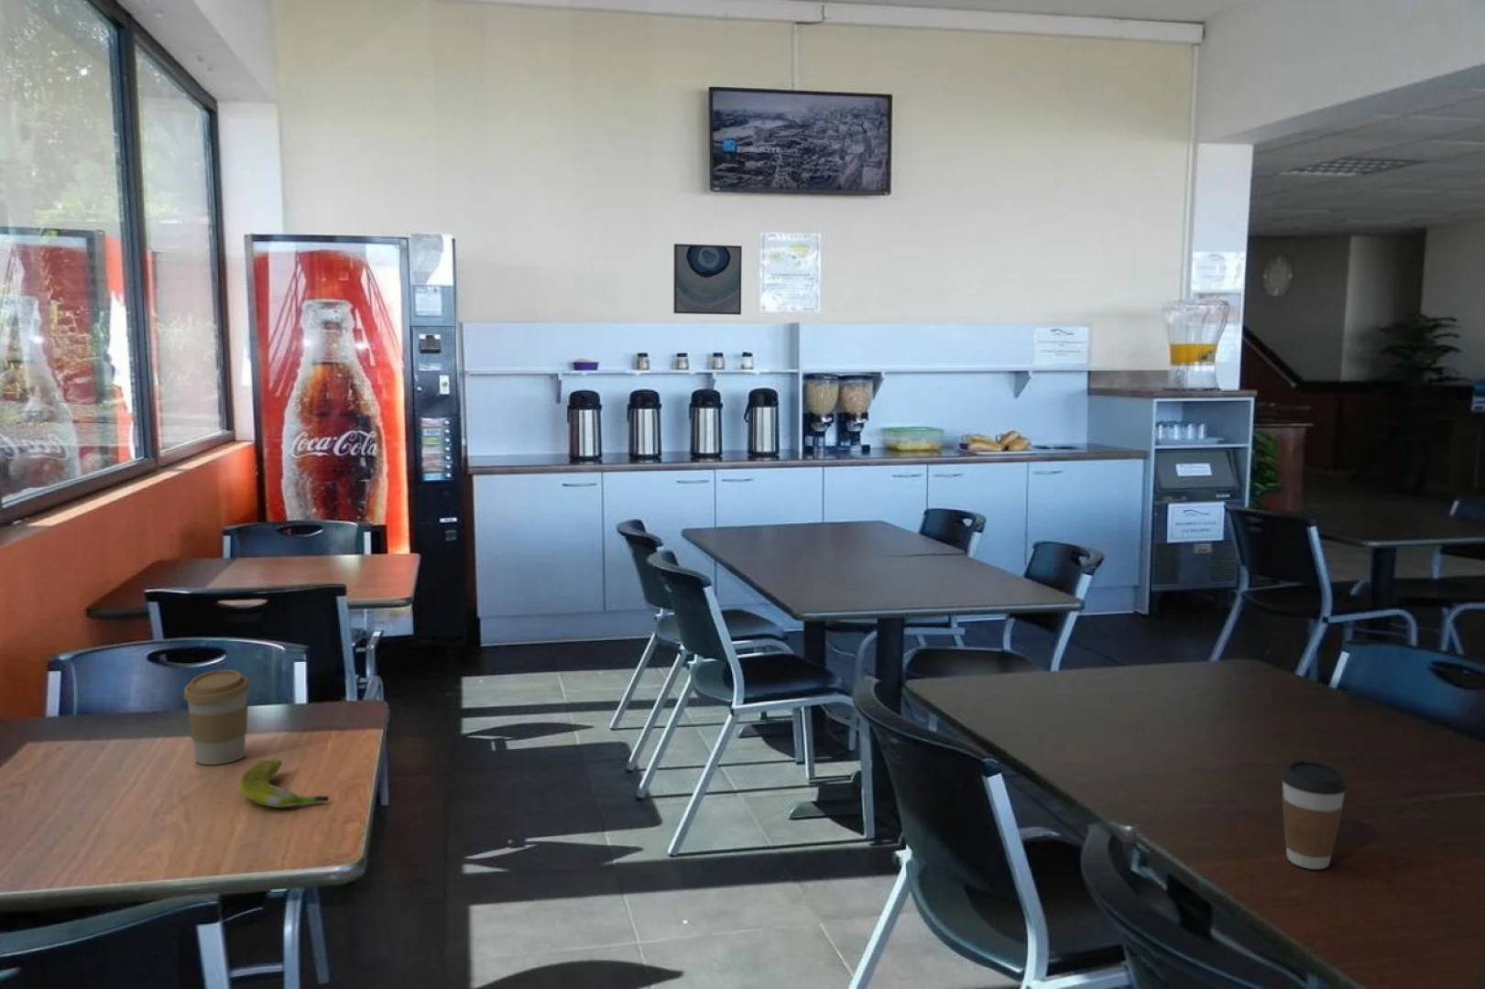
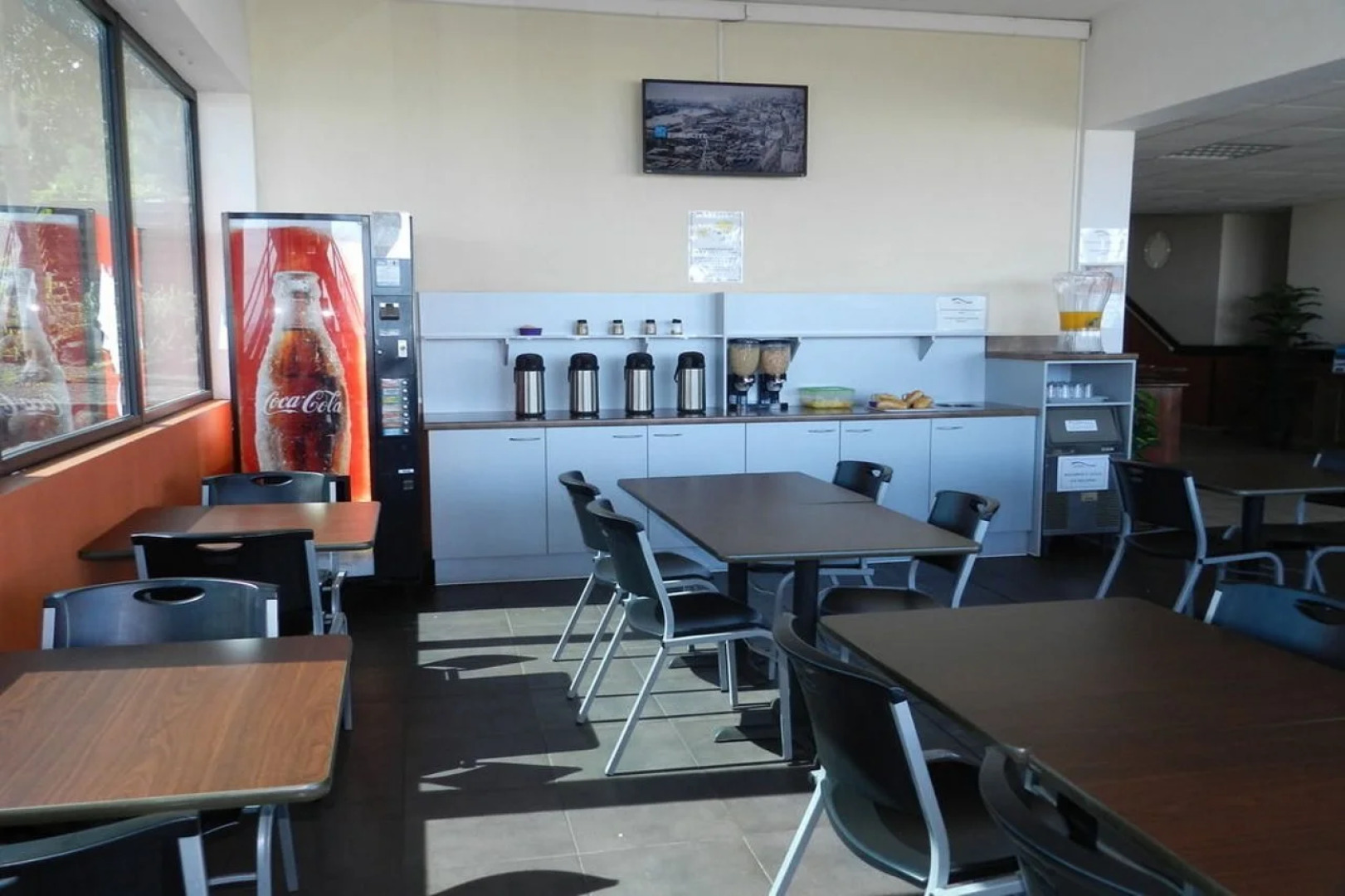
- coffee cup (1311, 816)
- wall art (708, 279)
- banana (272, 785)
- coffee cup (218, 716)
